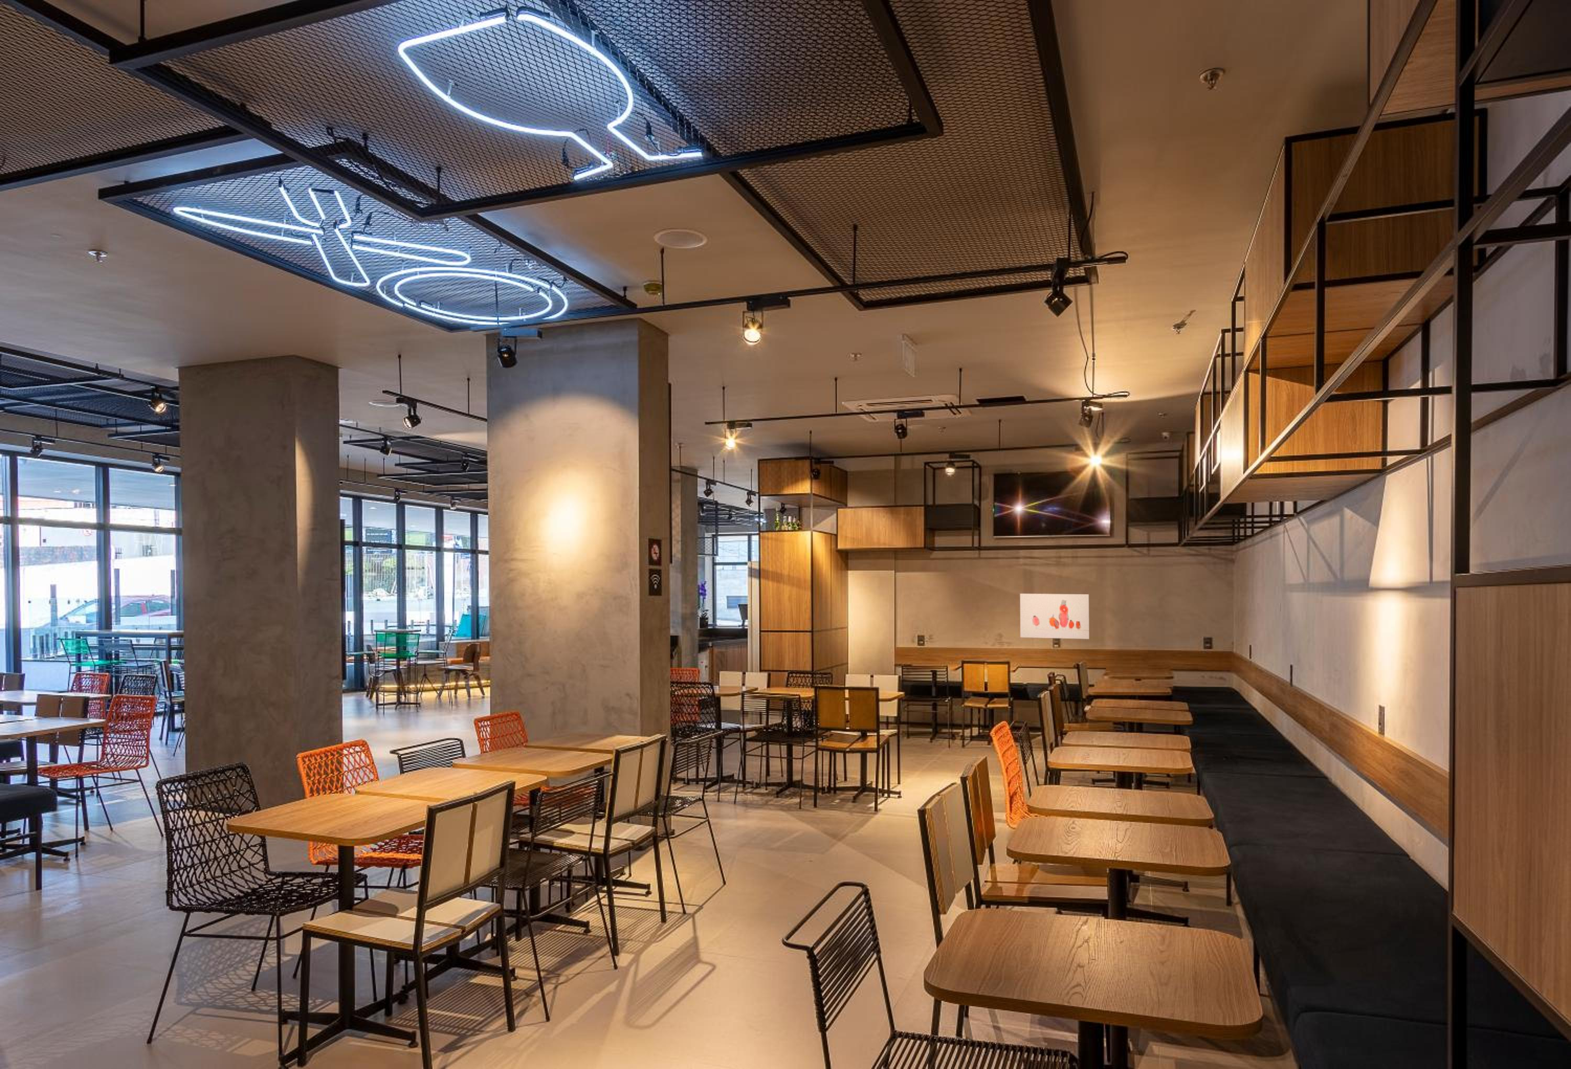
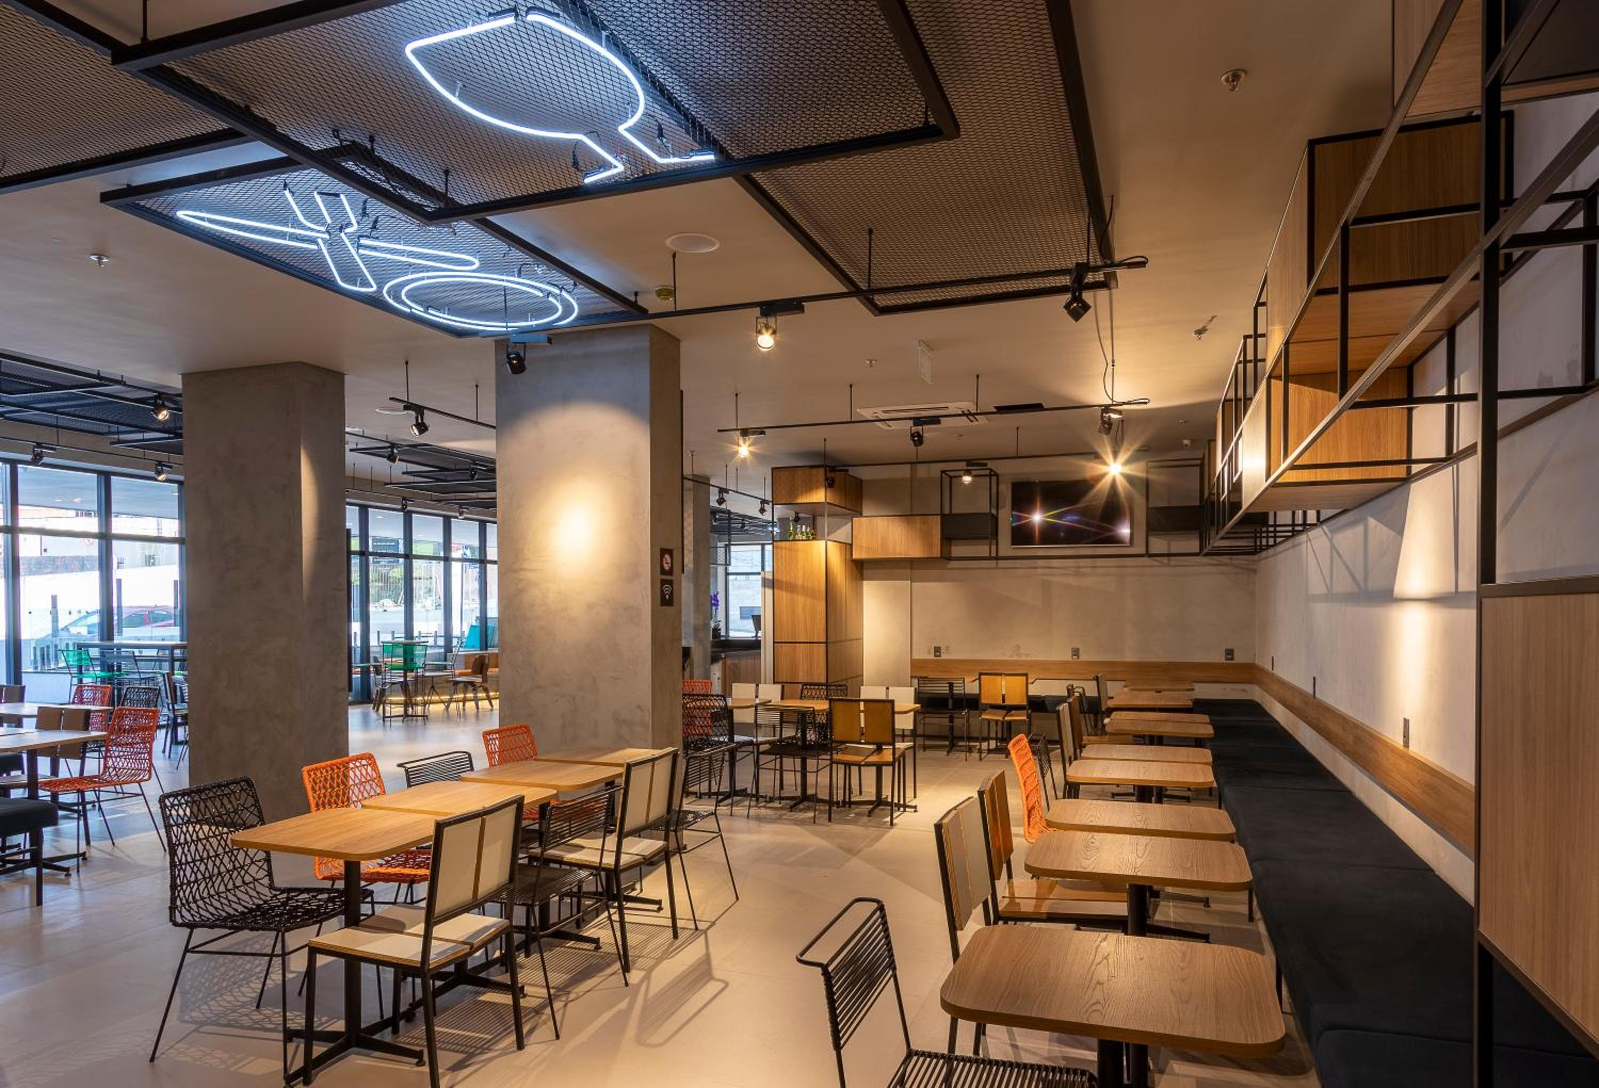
- wall art (1054, 616)
